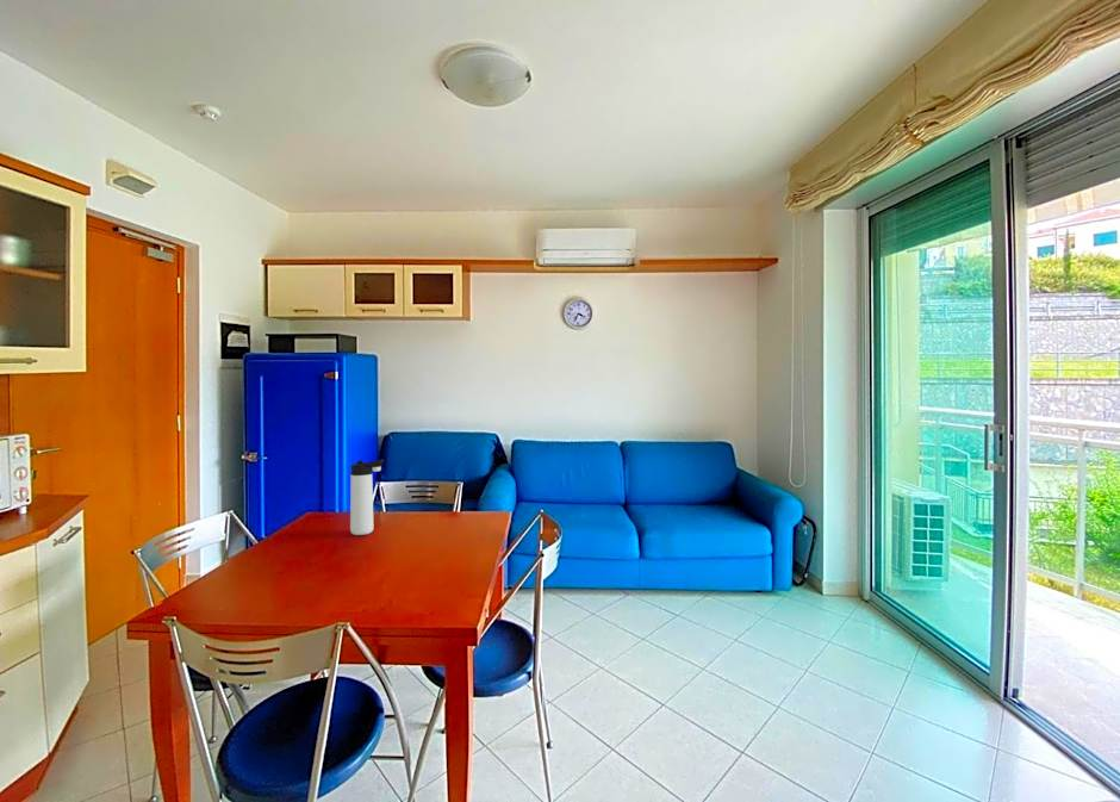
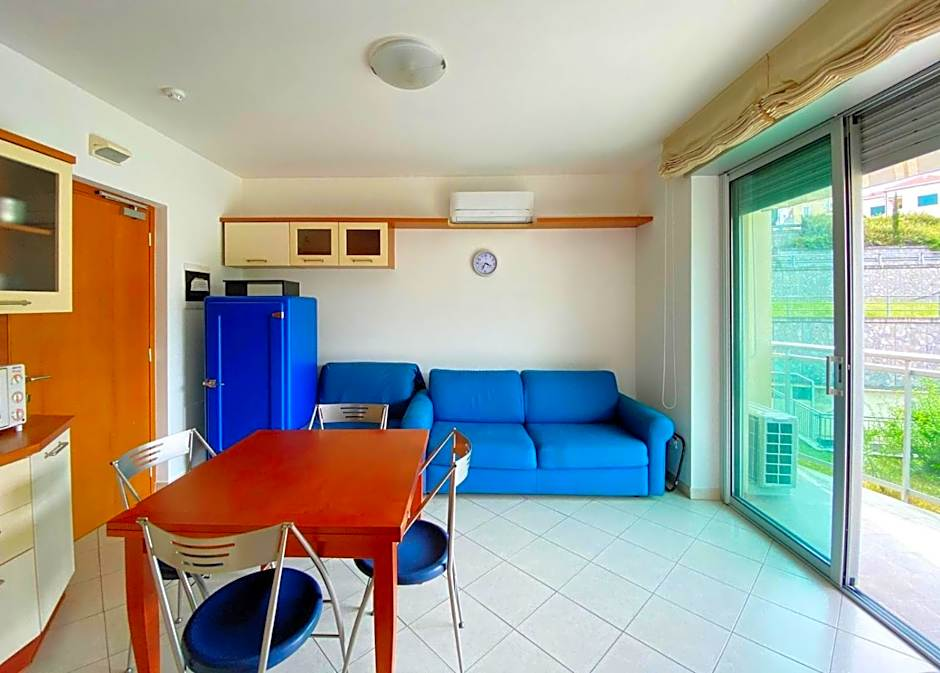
- thermos bottle (367, 496)
